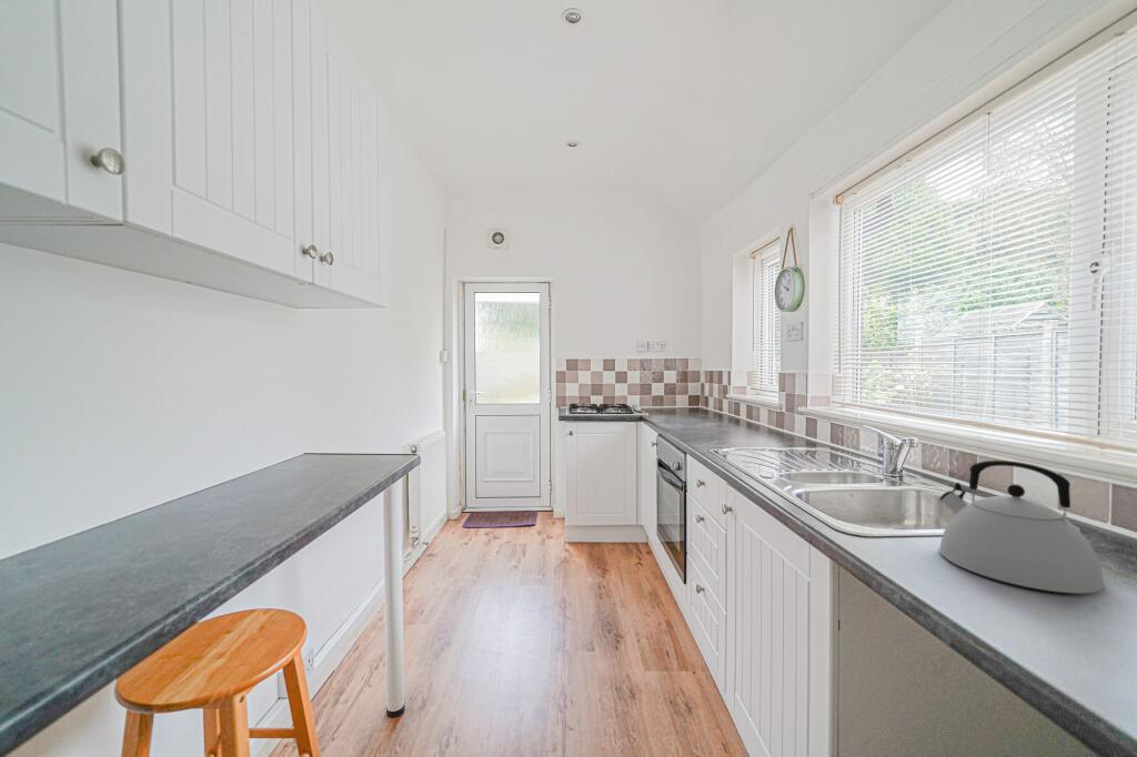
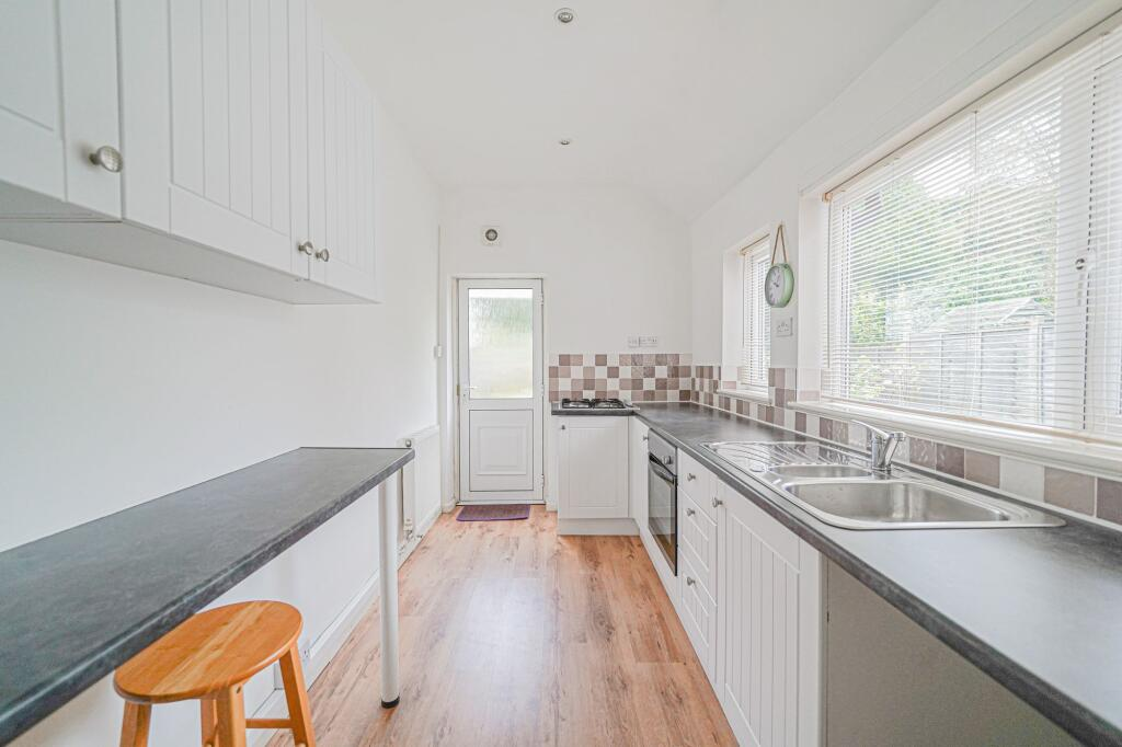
- kettle (1012, 513)
